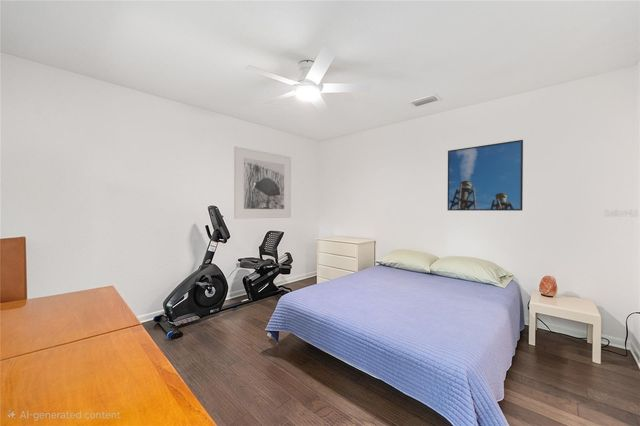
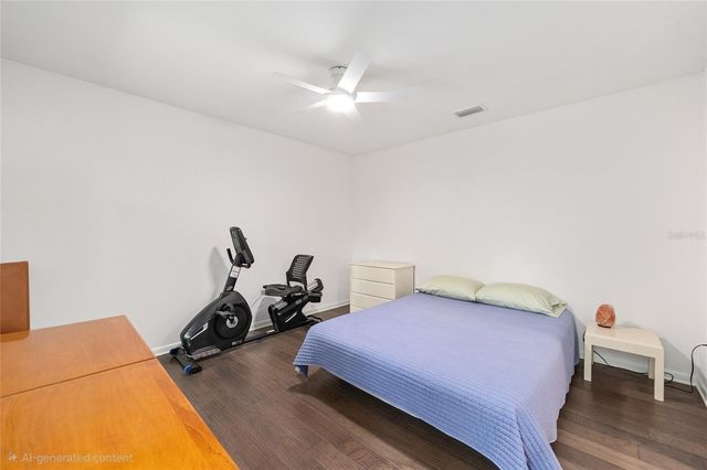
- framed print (482, 178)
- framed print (265, 185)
